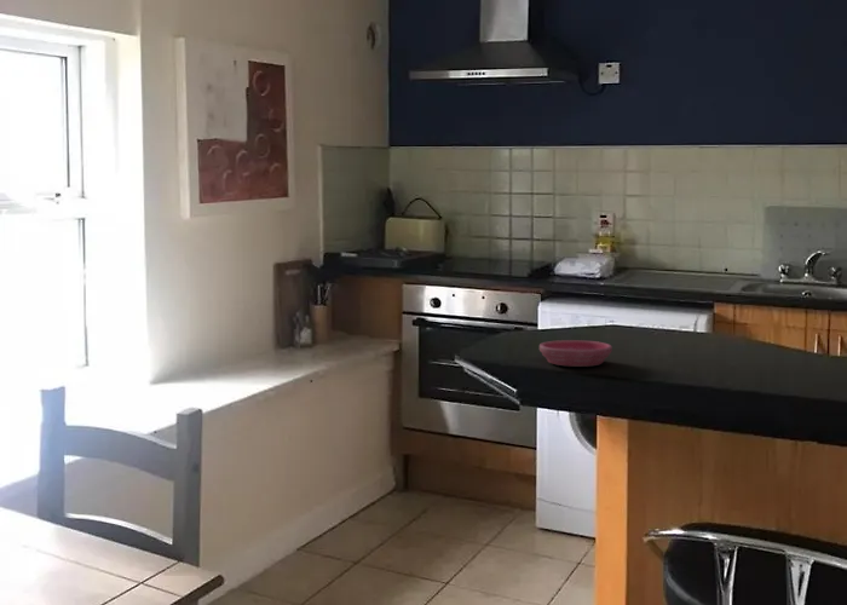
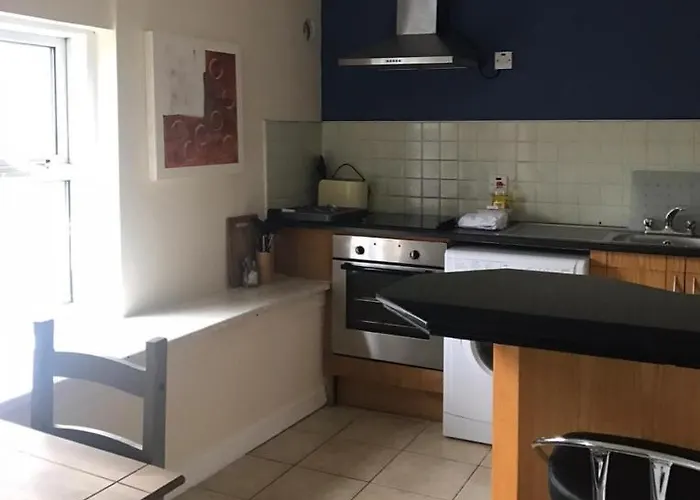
- saucer (575, 353)
